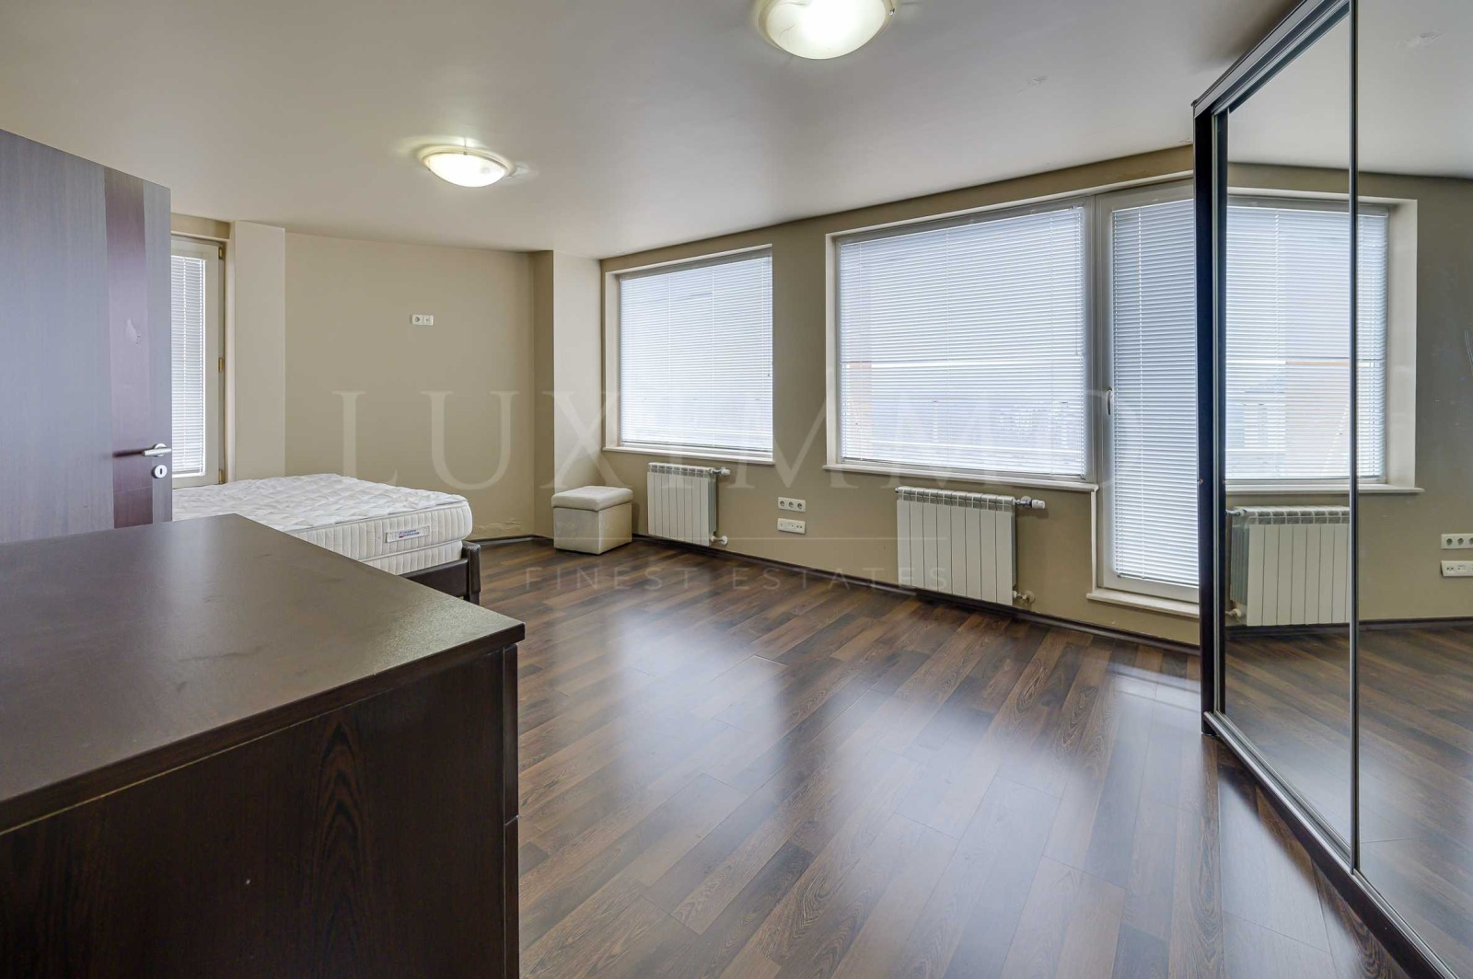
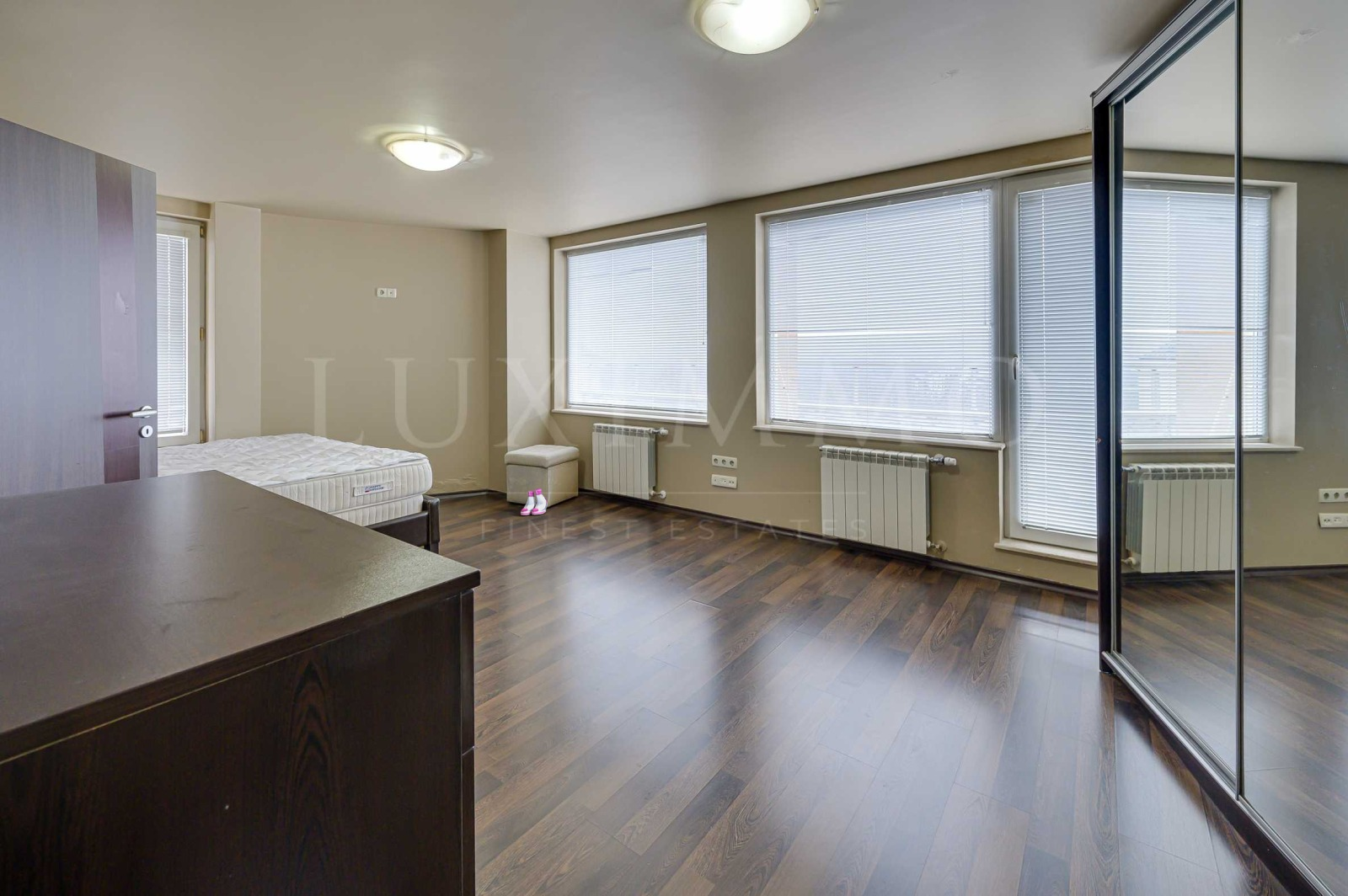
+ boots (533, 501)
